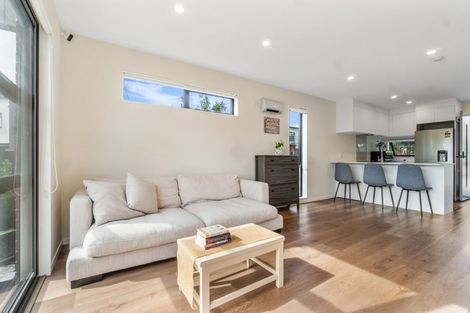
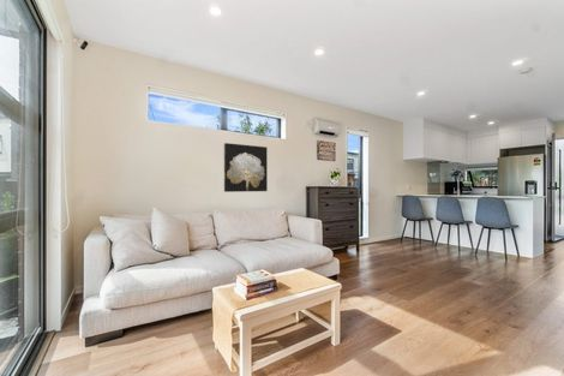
+ wall art (246, 168)
